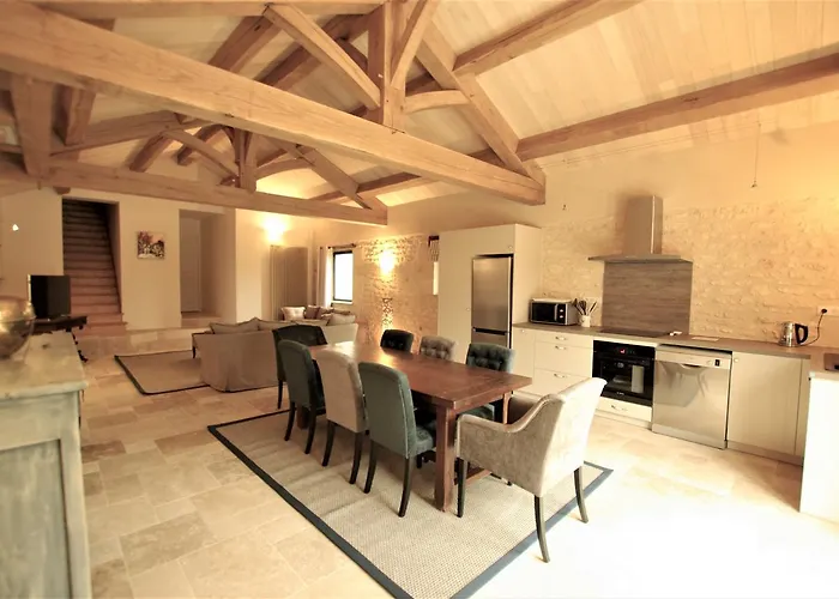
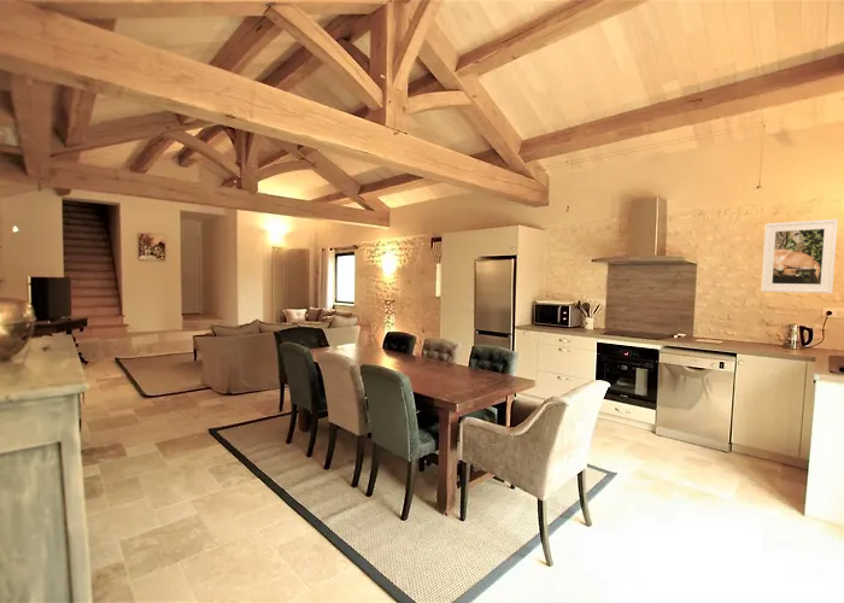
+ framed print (797, 257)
